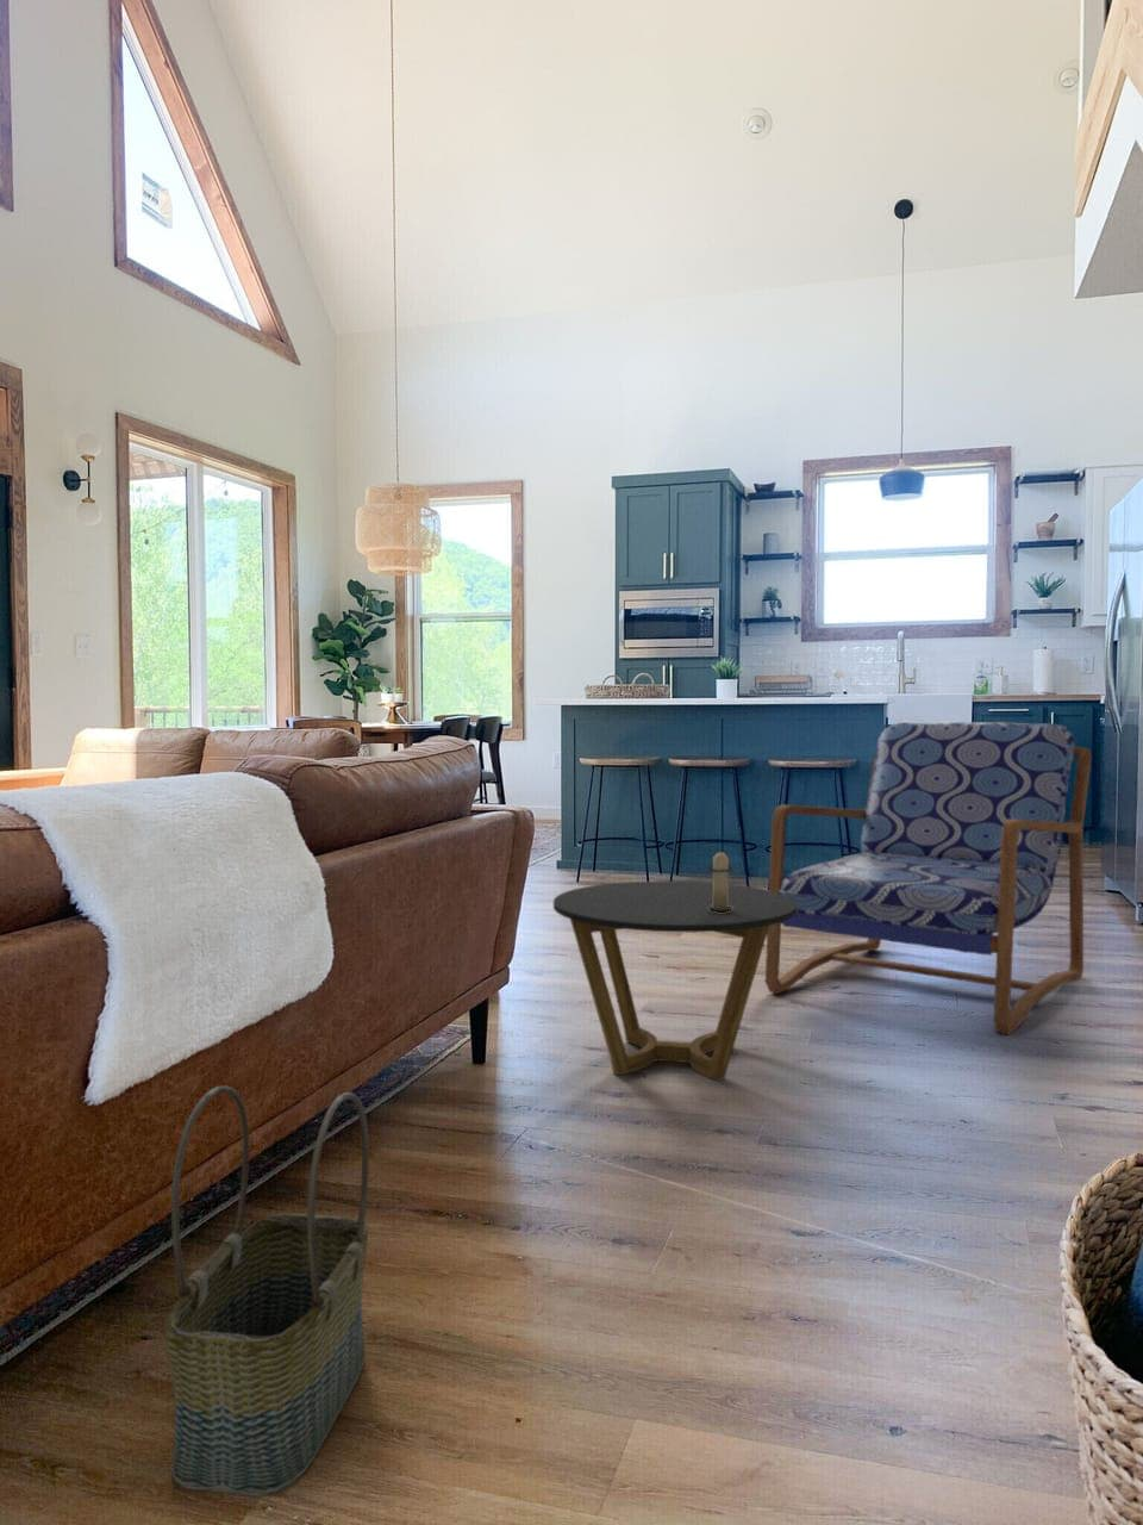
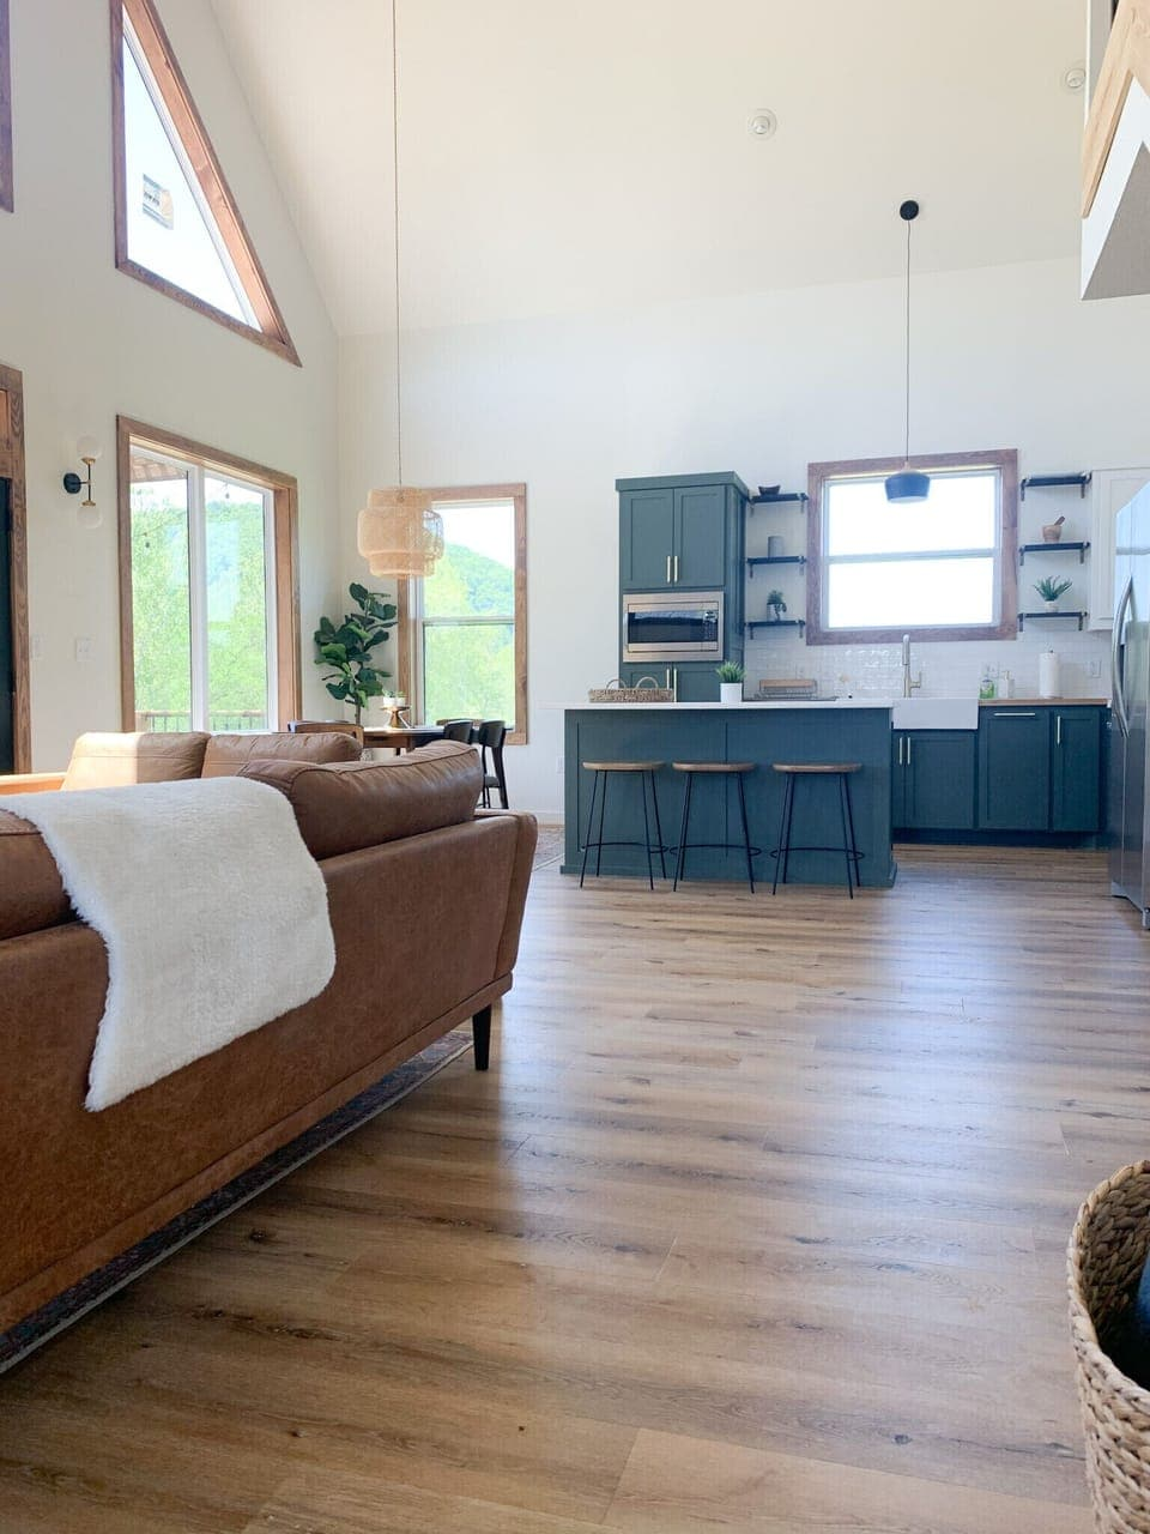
- basket (274, 1255)
- candle (720, 878)
- side table (630, 991)
- armchair (932, 854)
